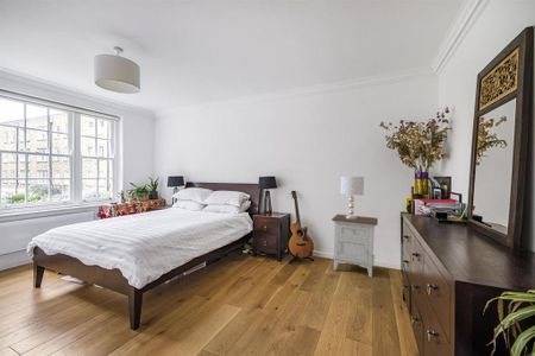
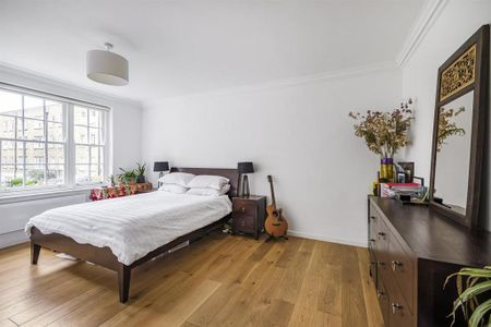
- nightstand (353, 243)
- lamp (351, 197)
